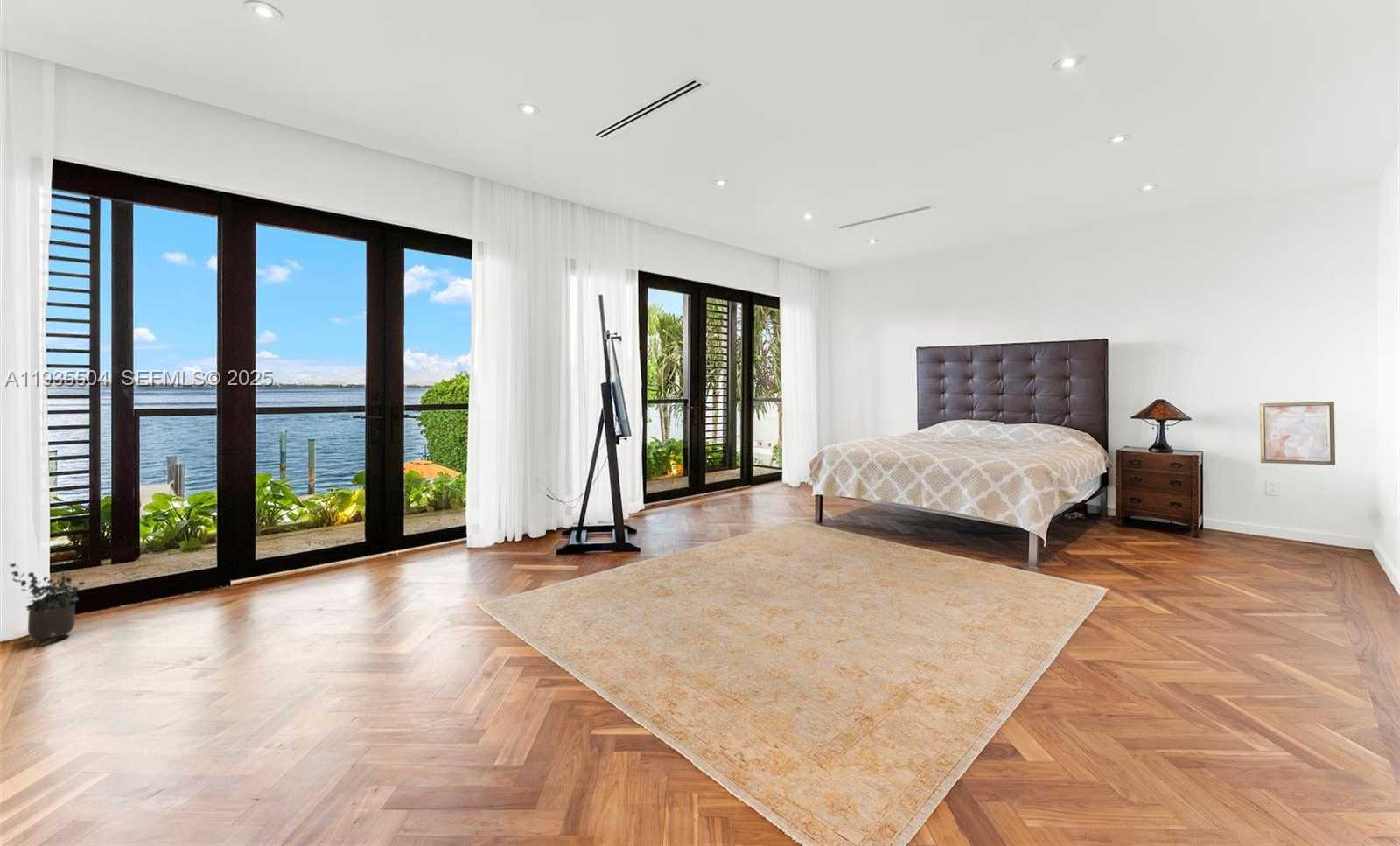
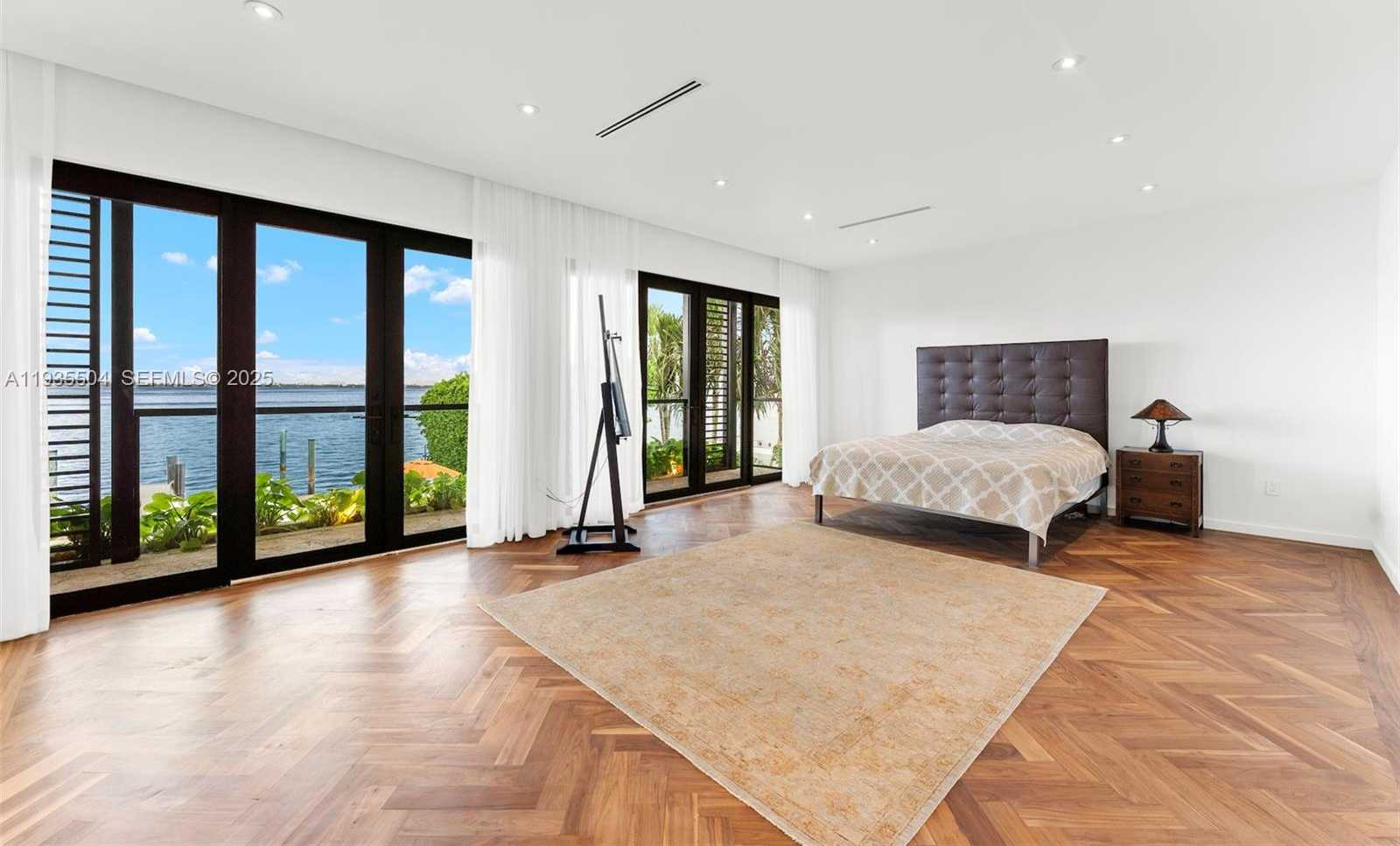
- wall art (1296, 433)
- potted plant (48, 598)
